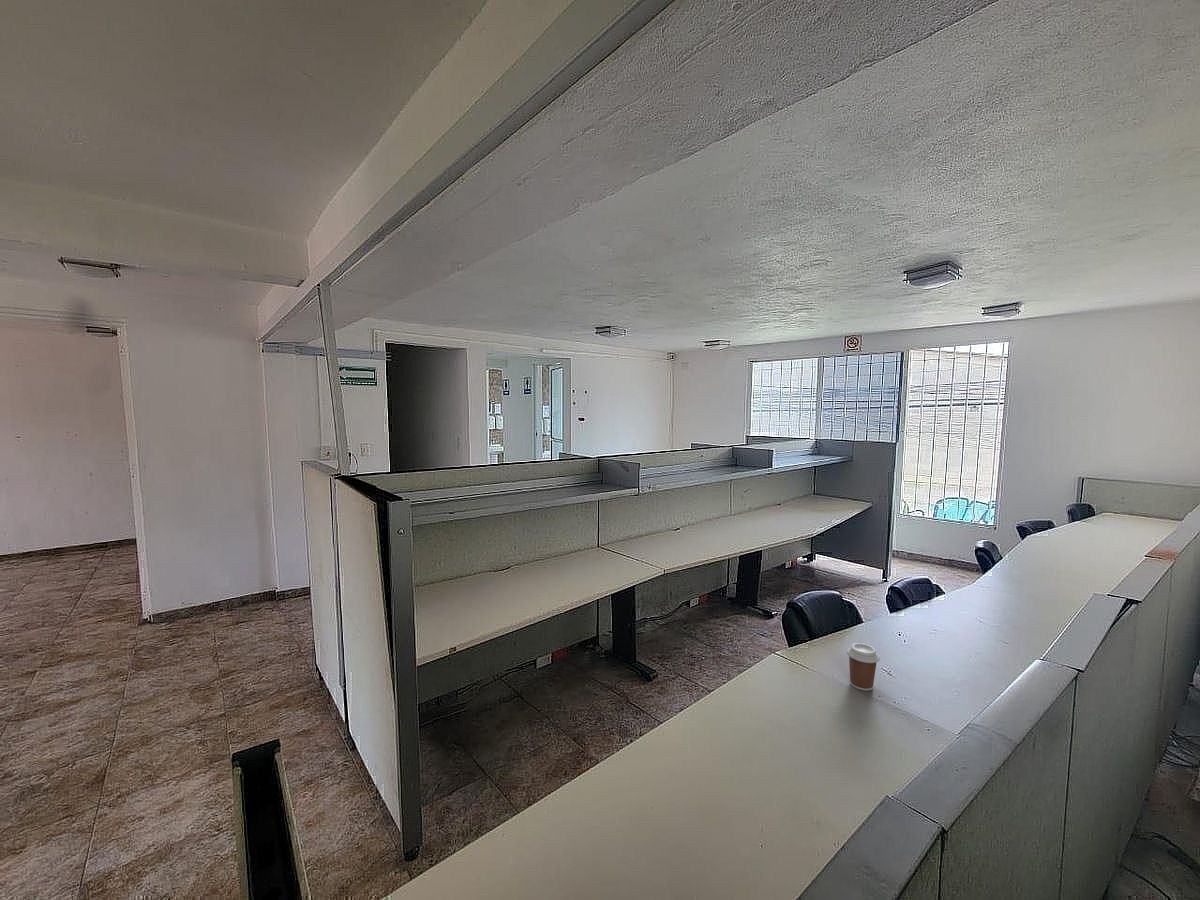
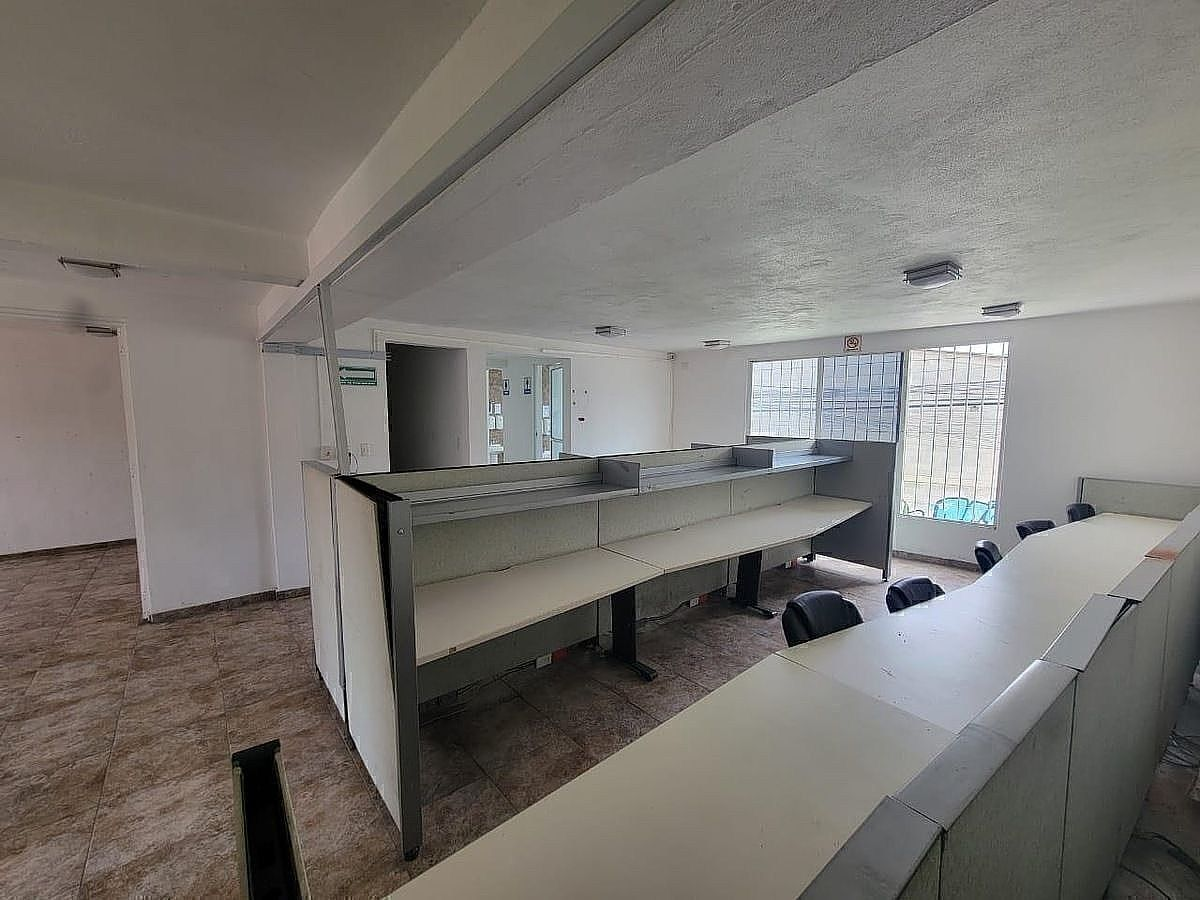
- coffee cup (862, 666)
